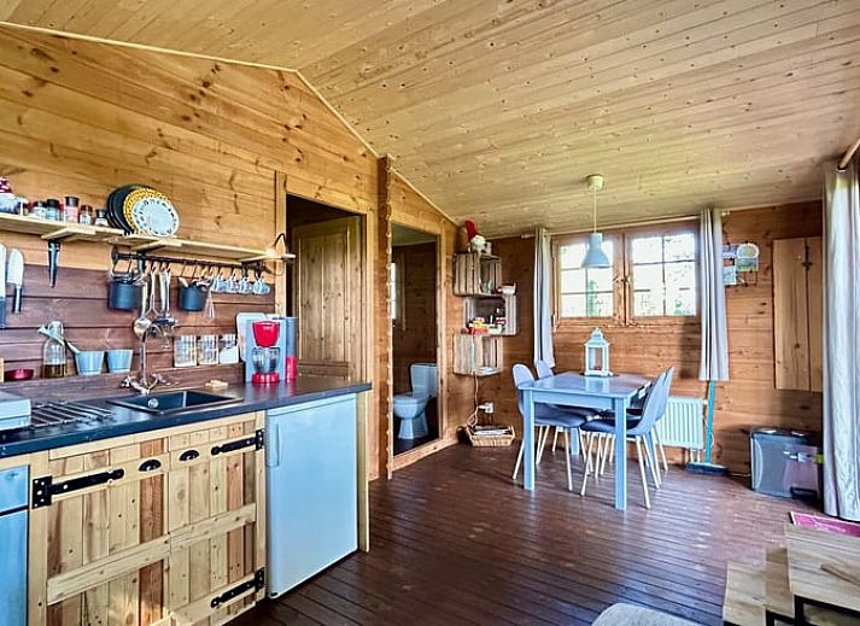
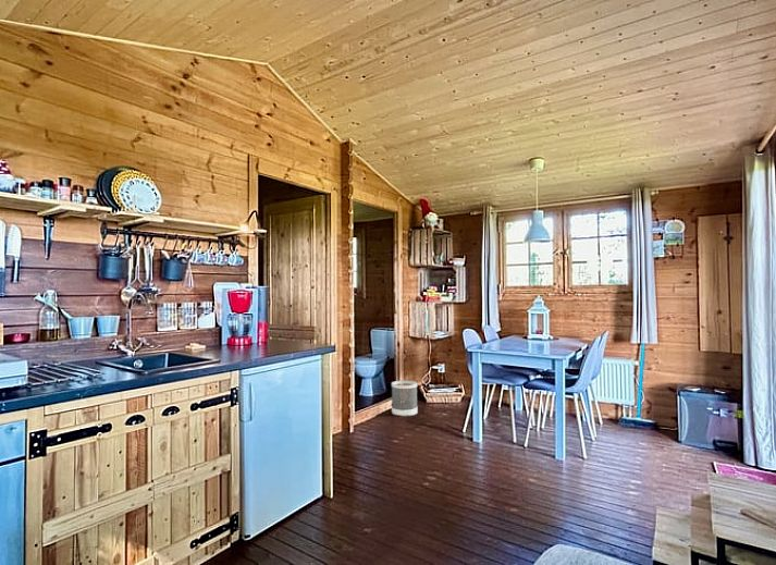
+ wastebasket (404, 397)
